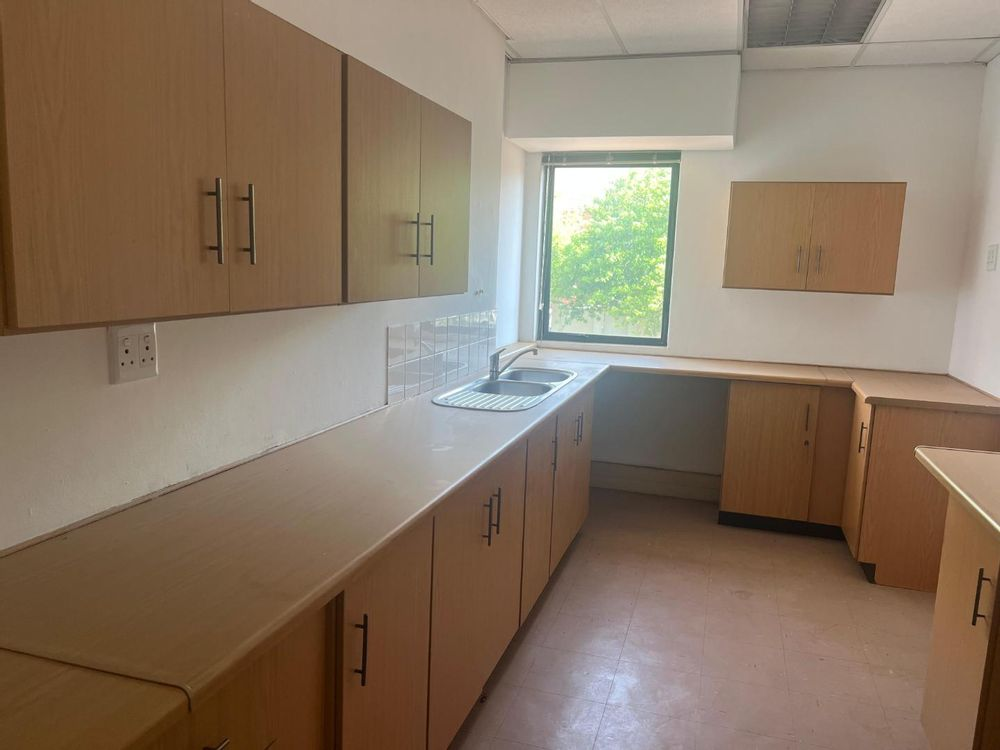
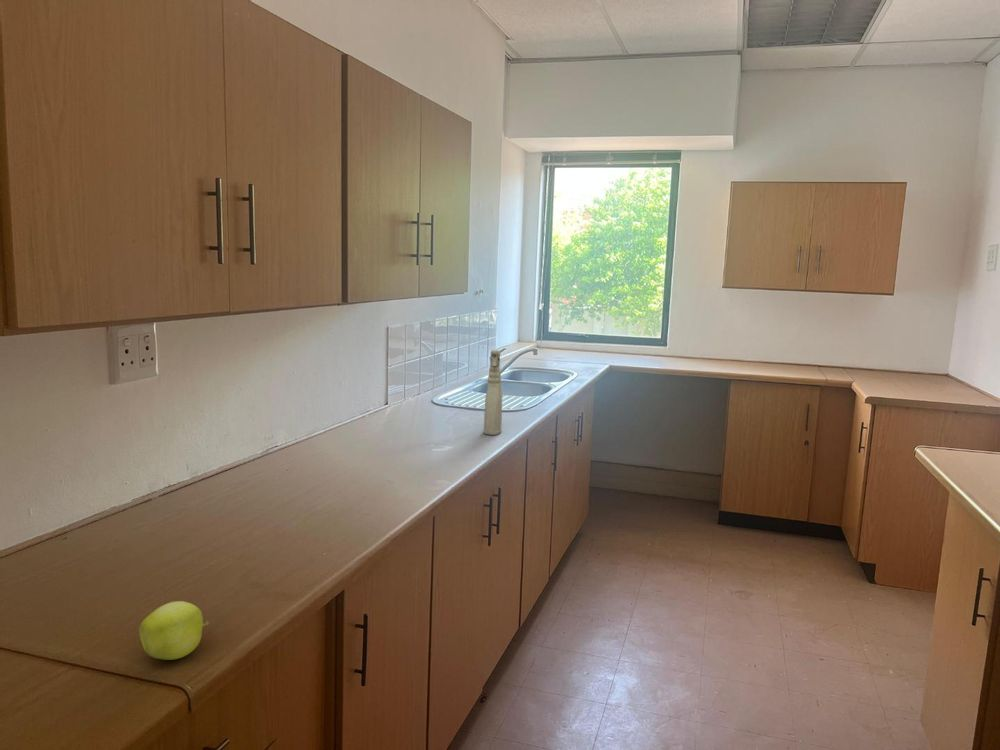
+ spray bottle (494, 390)
+ apple (174, 630)
